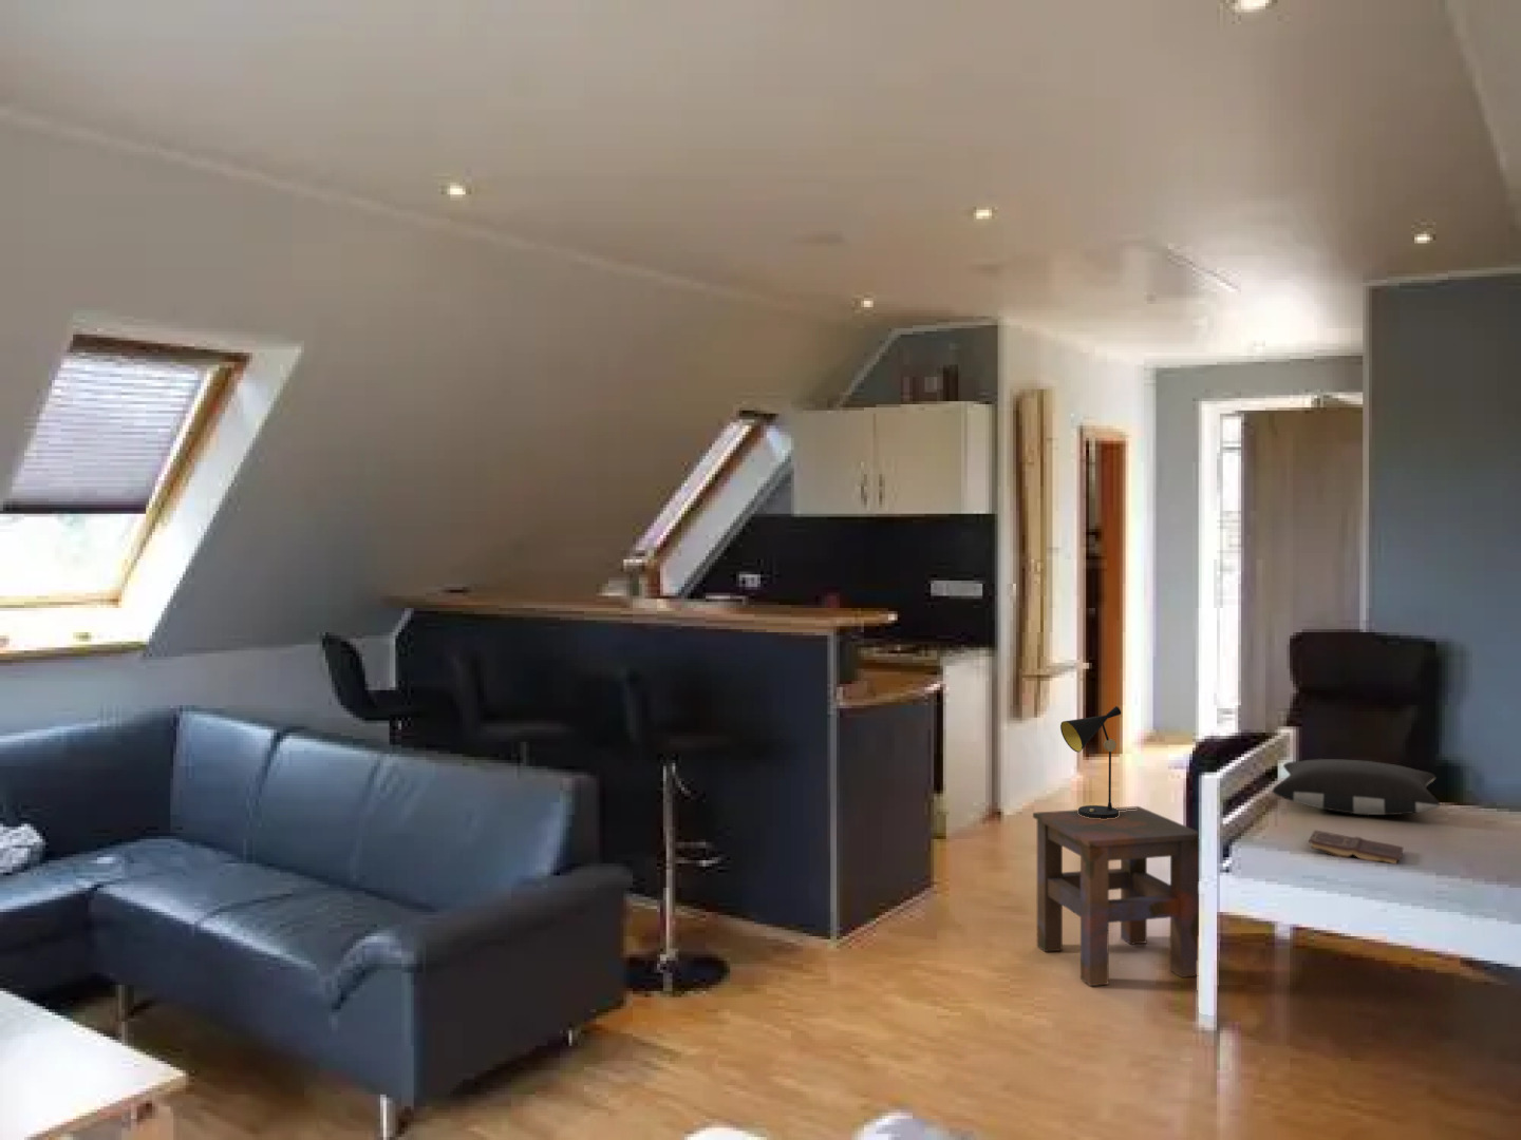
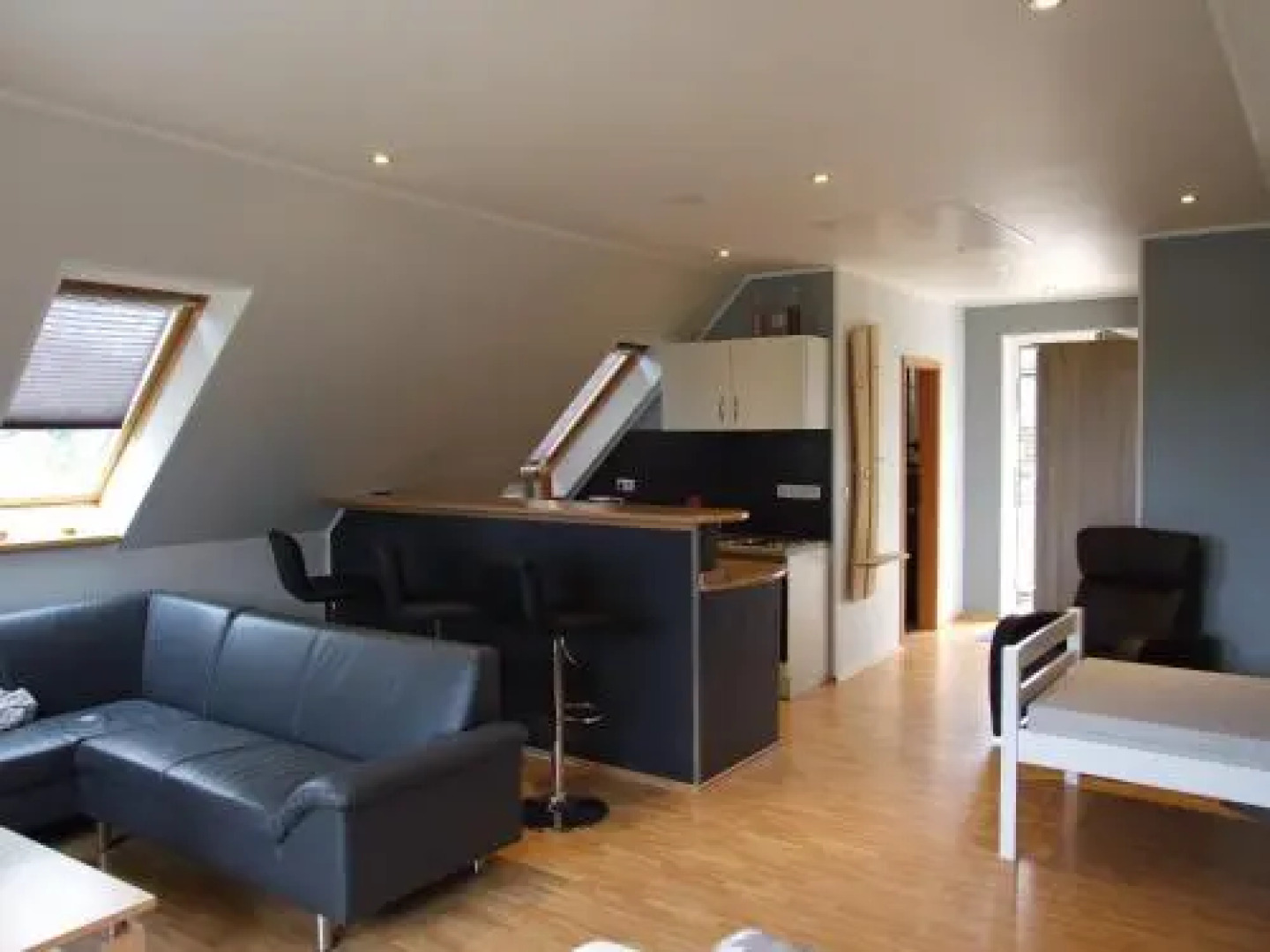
- side table (1114, 889)
- book (1356, 847)
- table lamp (1109, 759)
- pillow (1356, 783)
